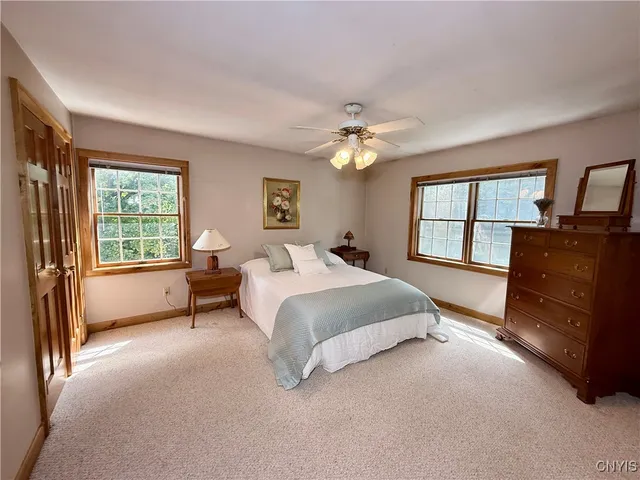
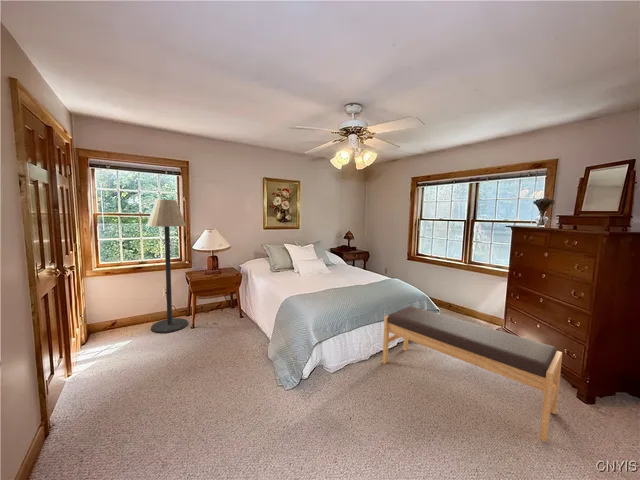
+ bench (459, 356)
+ floor lamp (168, 264)
